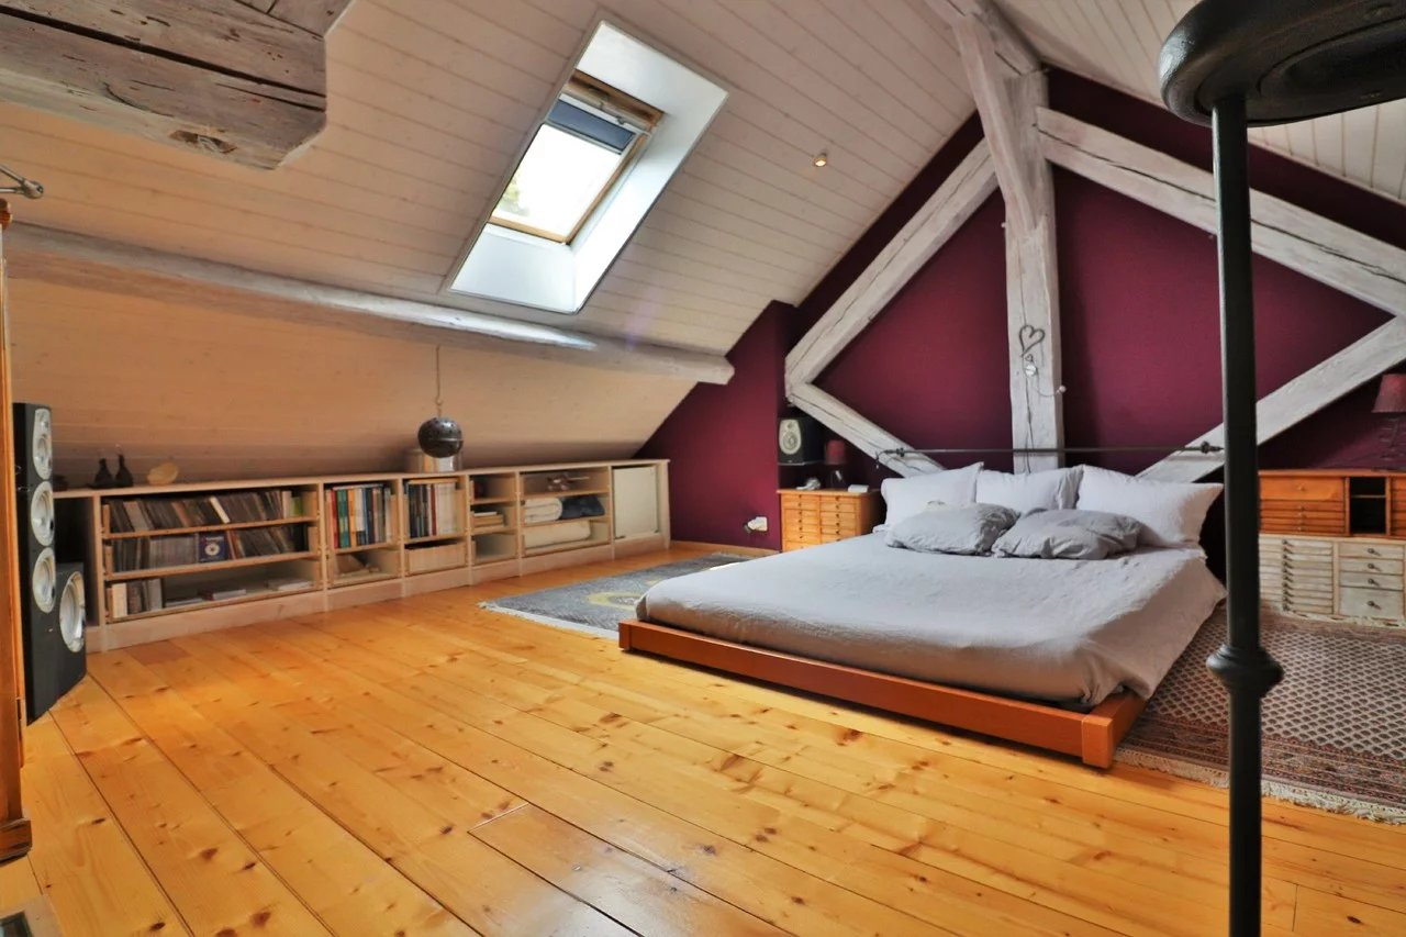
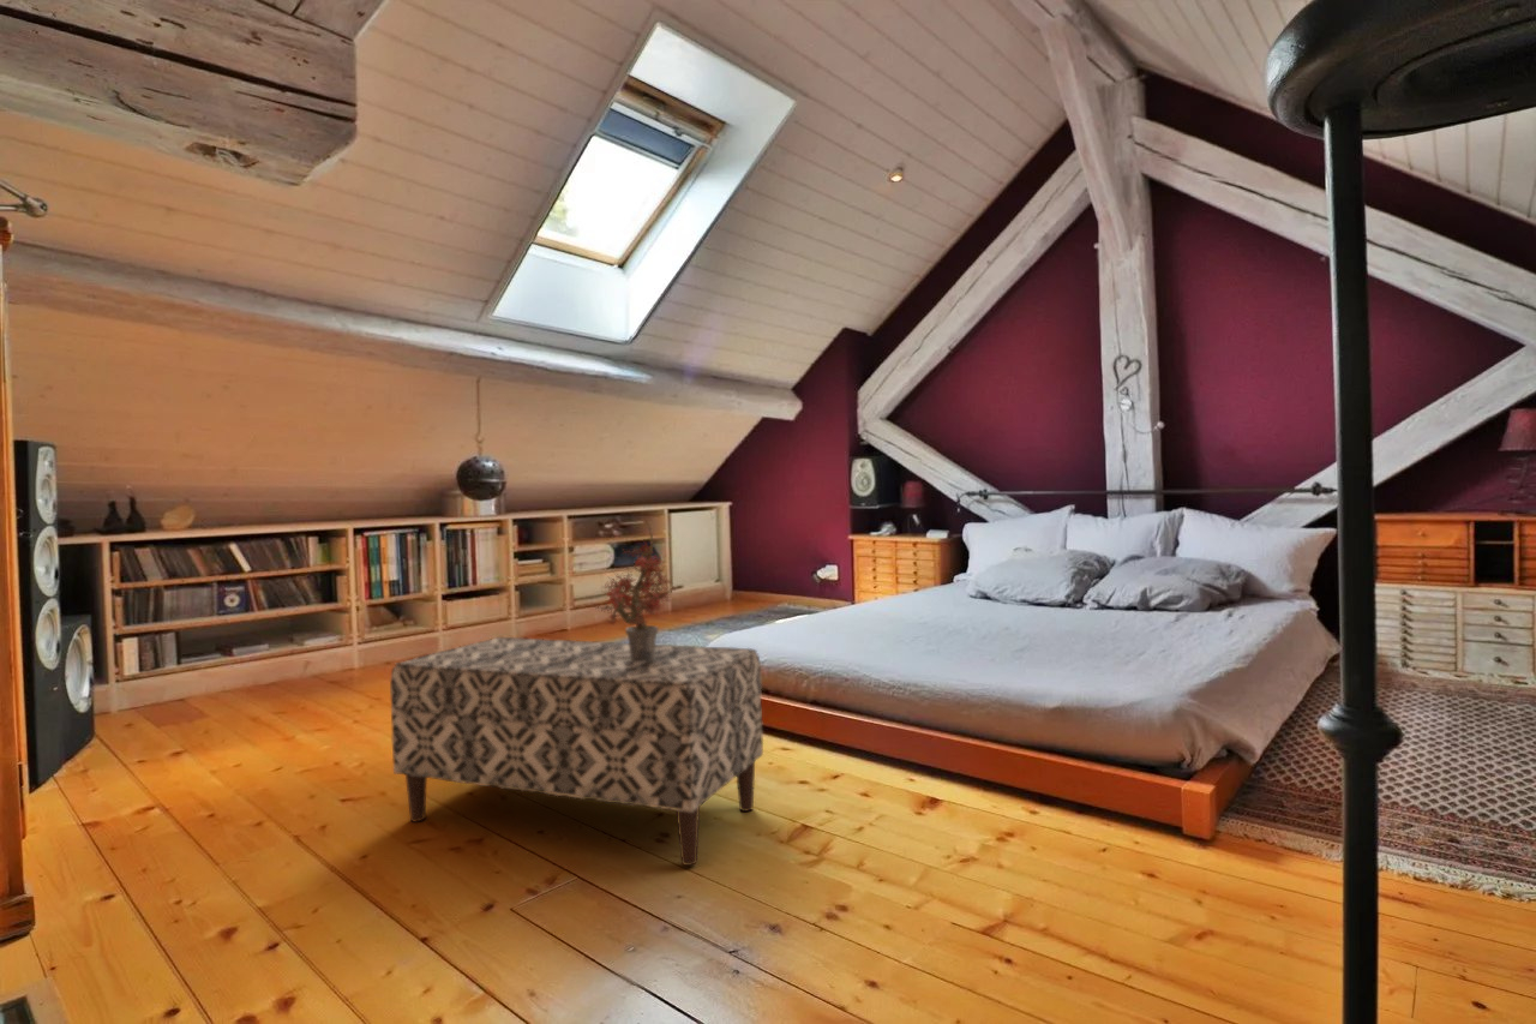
+ bench (580, 735)
+ potted plant (641, 589)
